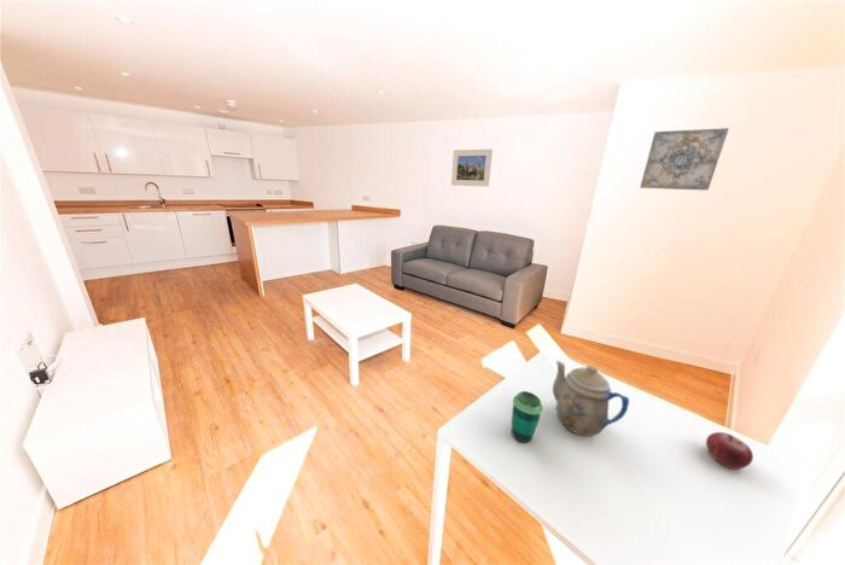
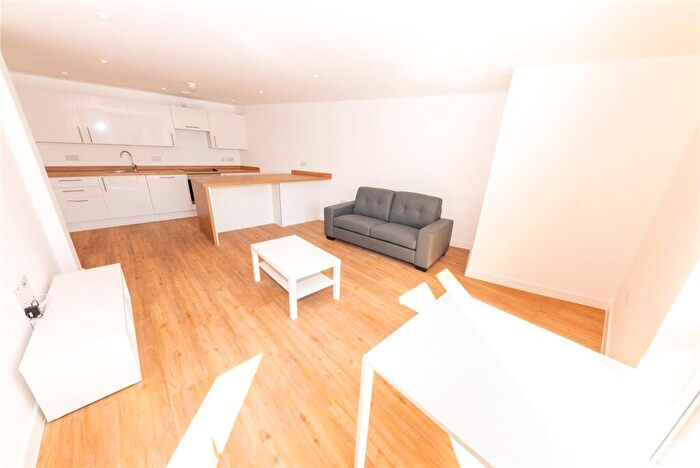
- cup (525, 415)
- fruit (729, 447)
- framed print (471, 168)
- teapot (584, 395)
- wall art (680, 159)
